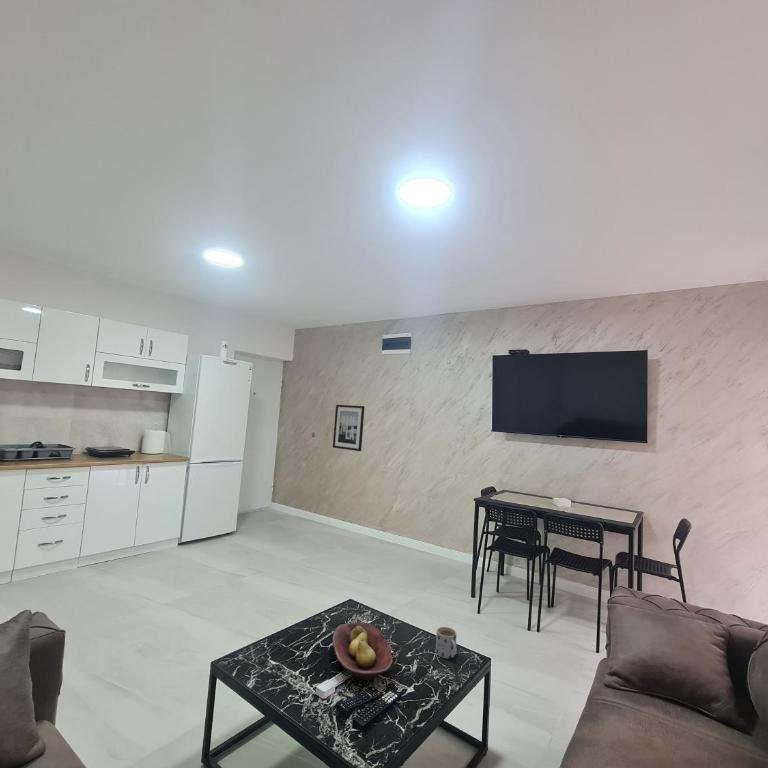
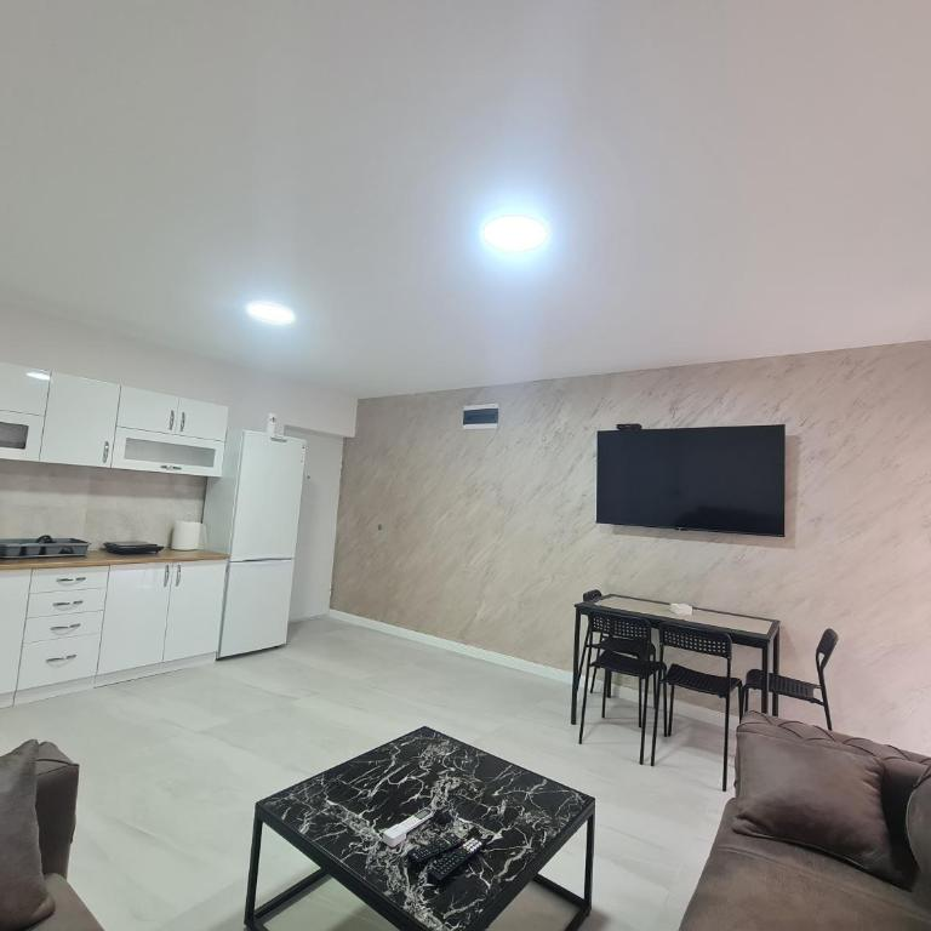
- wall art (348, 427)
- mug (448, 644)
- fruit bowl (361, 646)
